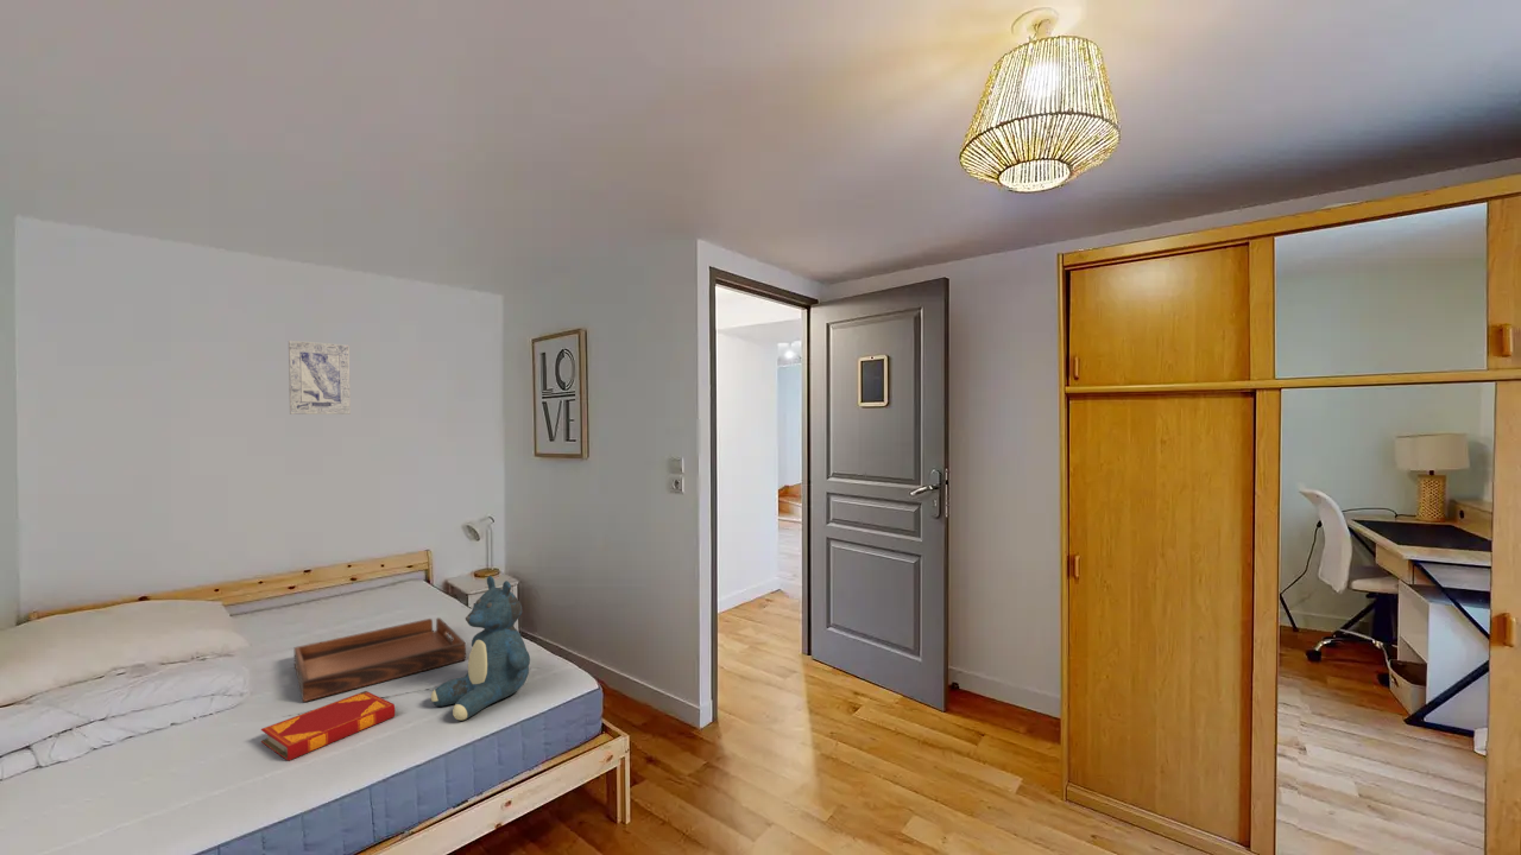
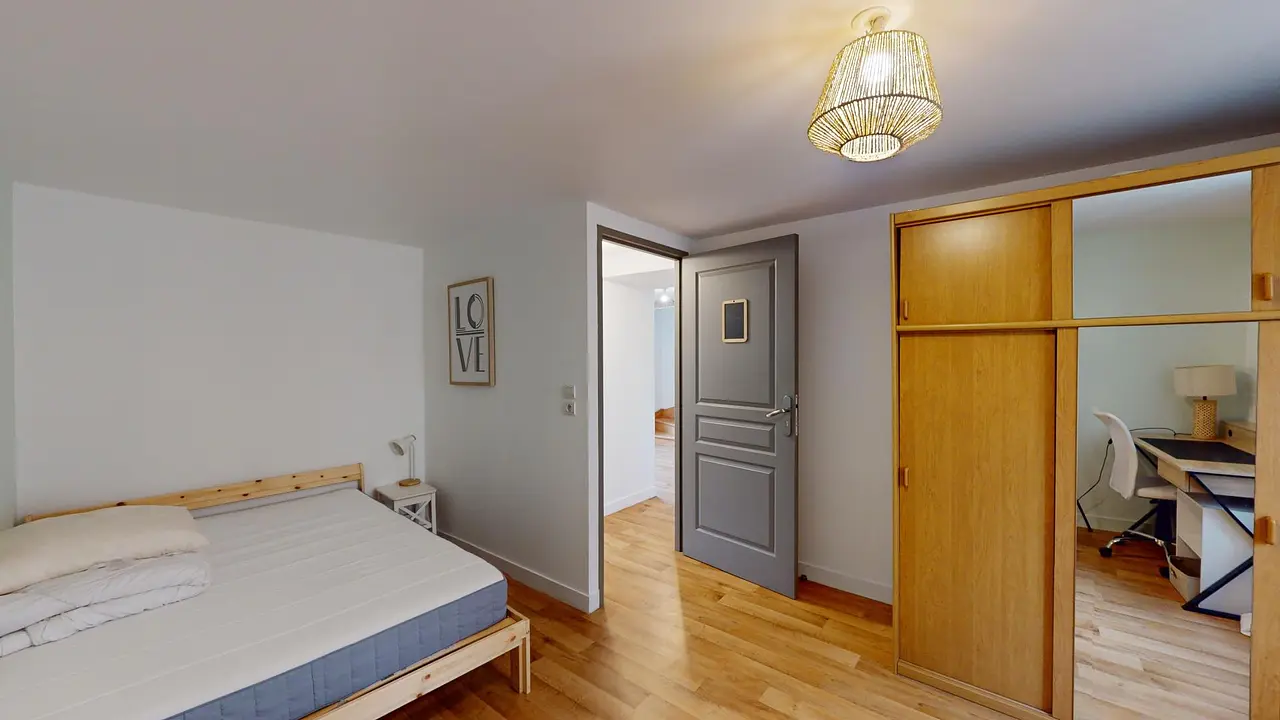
- wall art (320, 378)
- teddy bear (481, 641)
- serving tray (380, 653)
- hardback book (330, 722)
